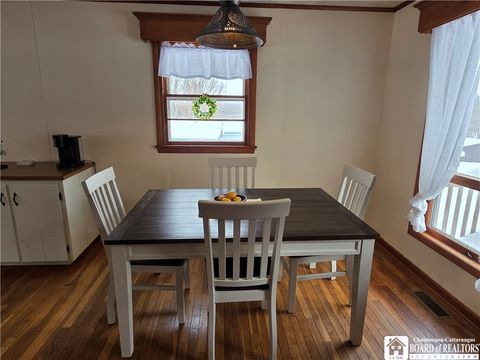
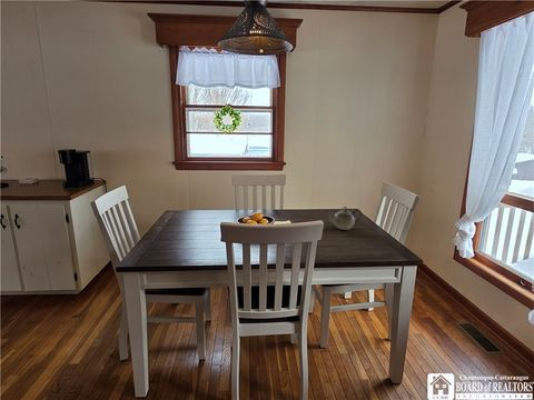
+ teapot (343, 217)
